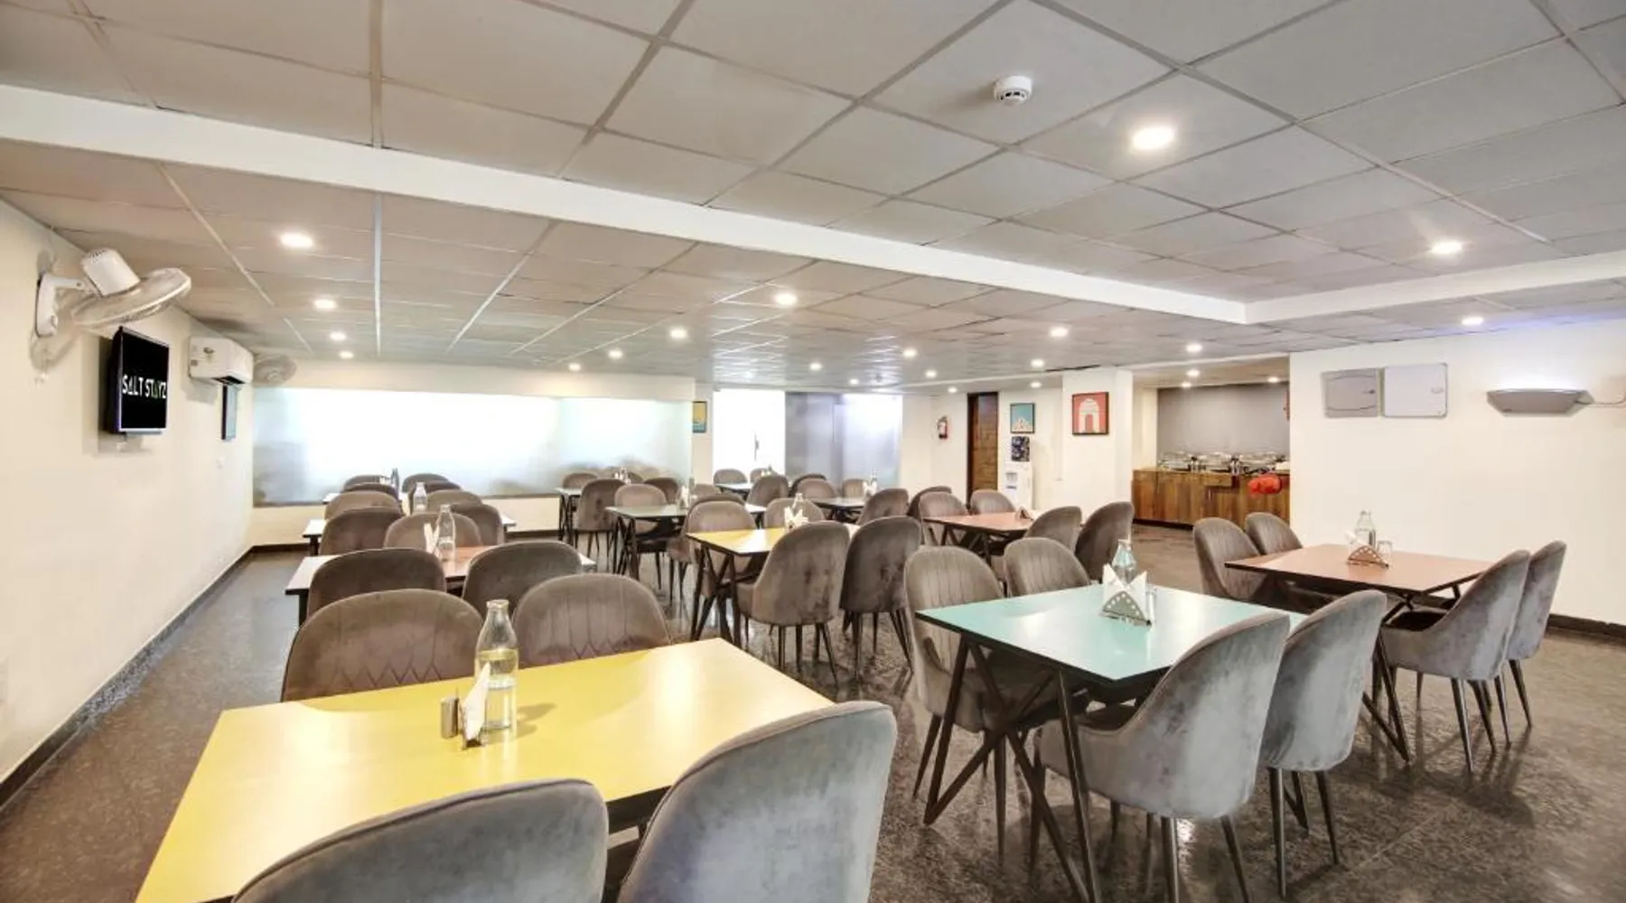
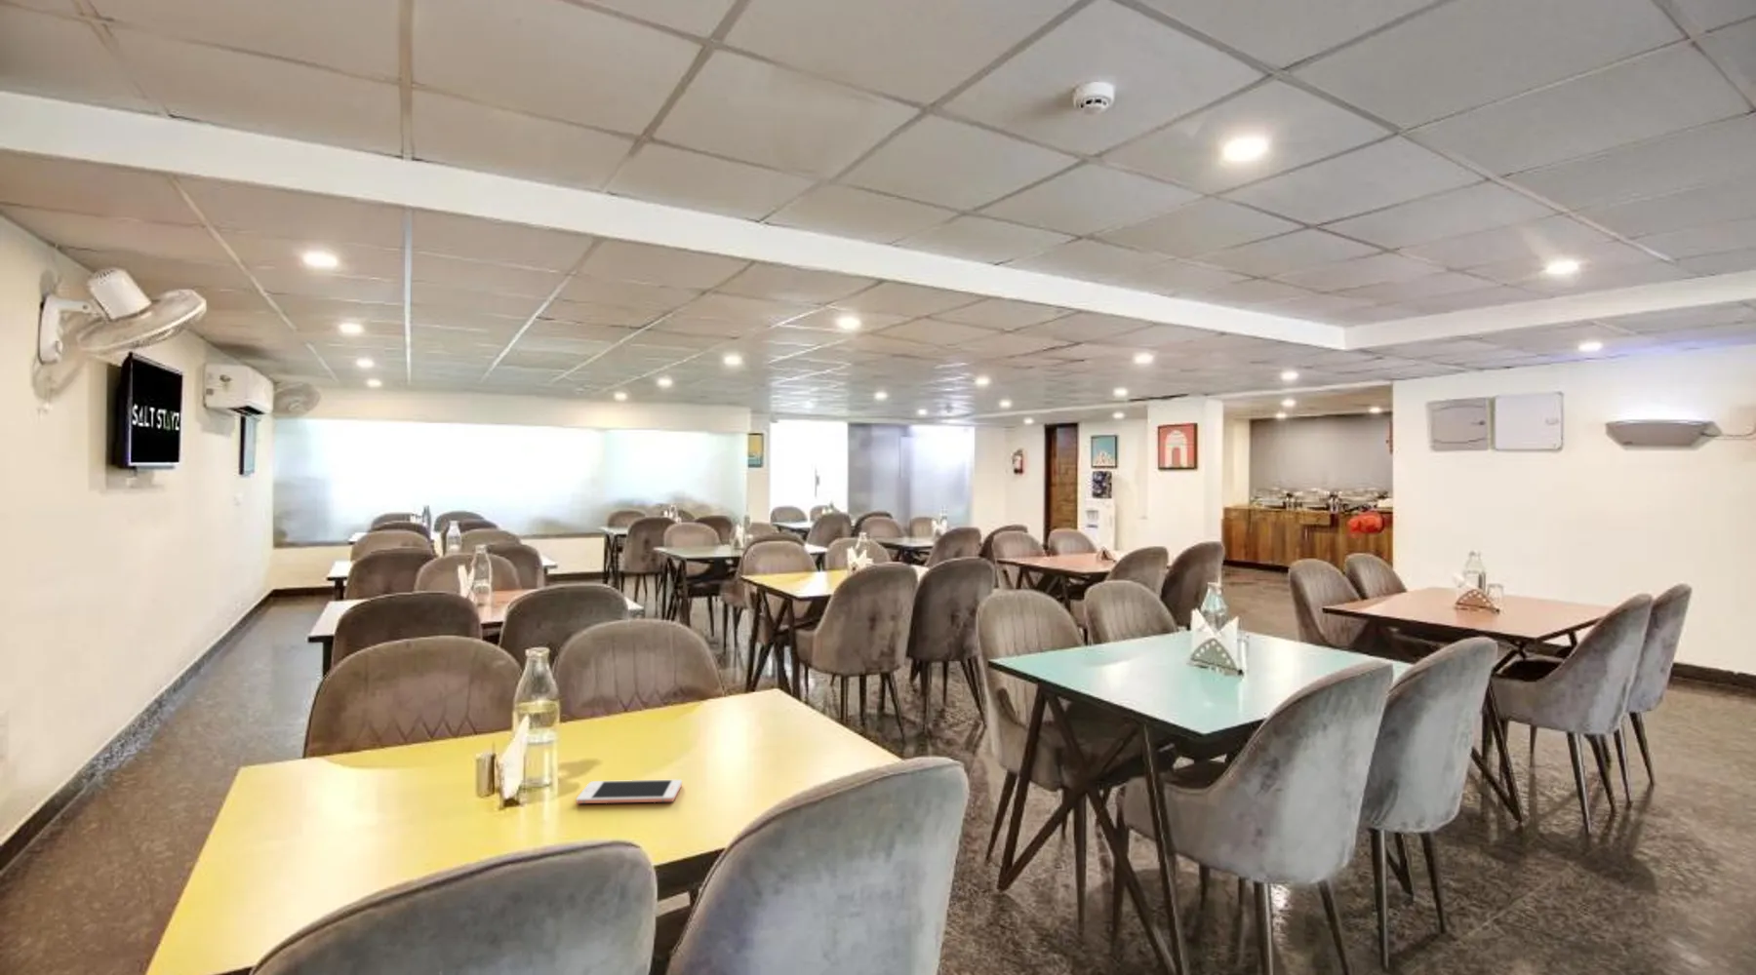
+ cell phone (631, 791)
